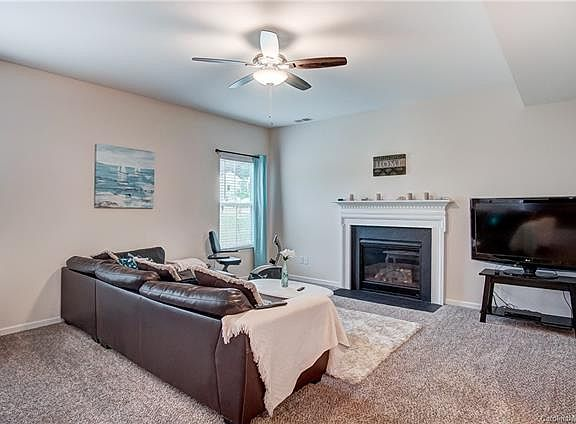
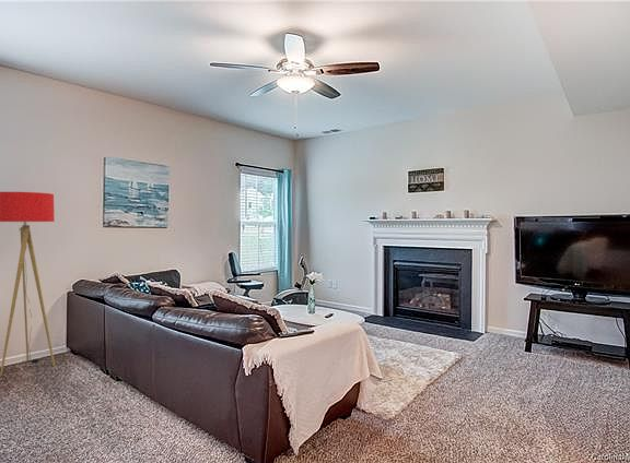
+ floor lamp (24, 281)
